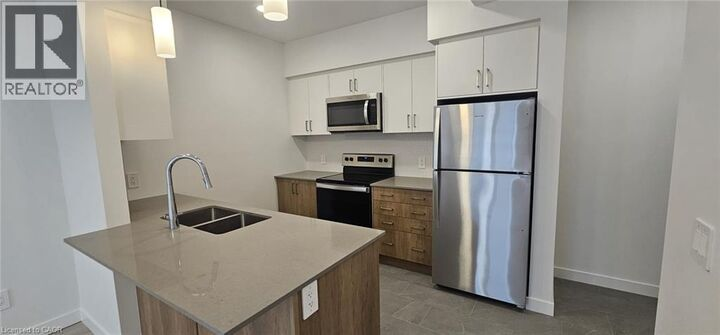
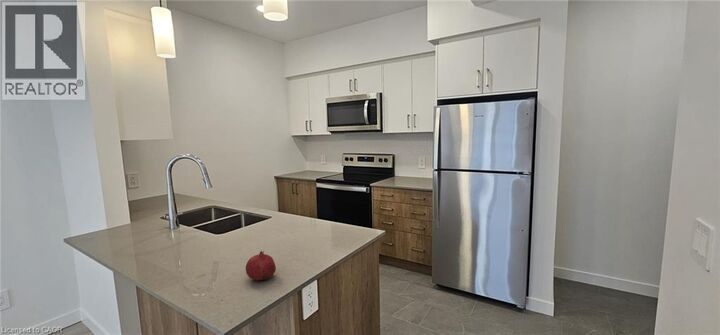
+ fruit (260, 264)
